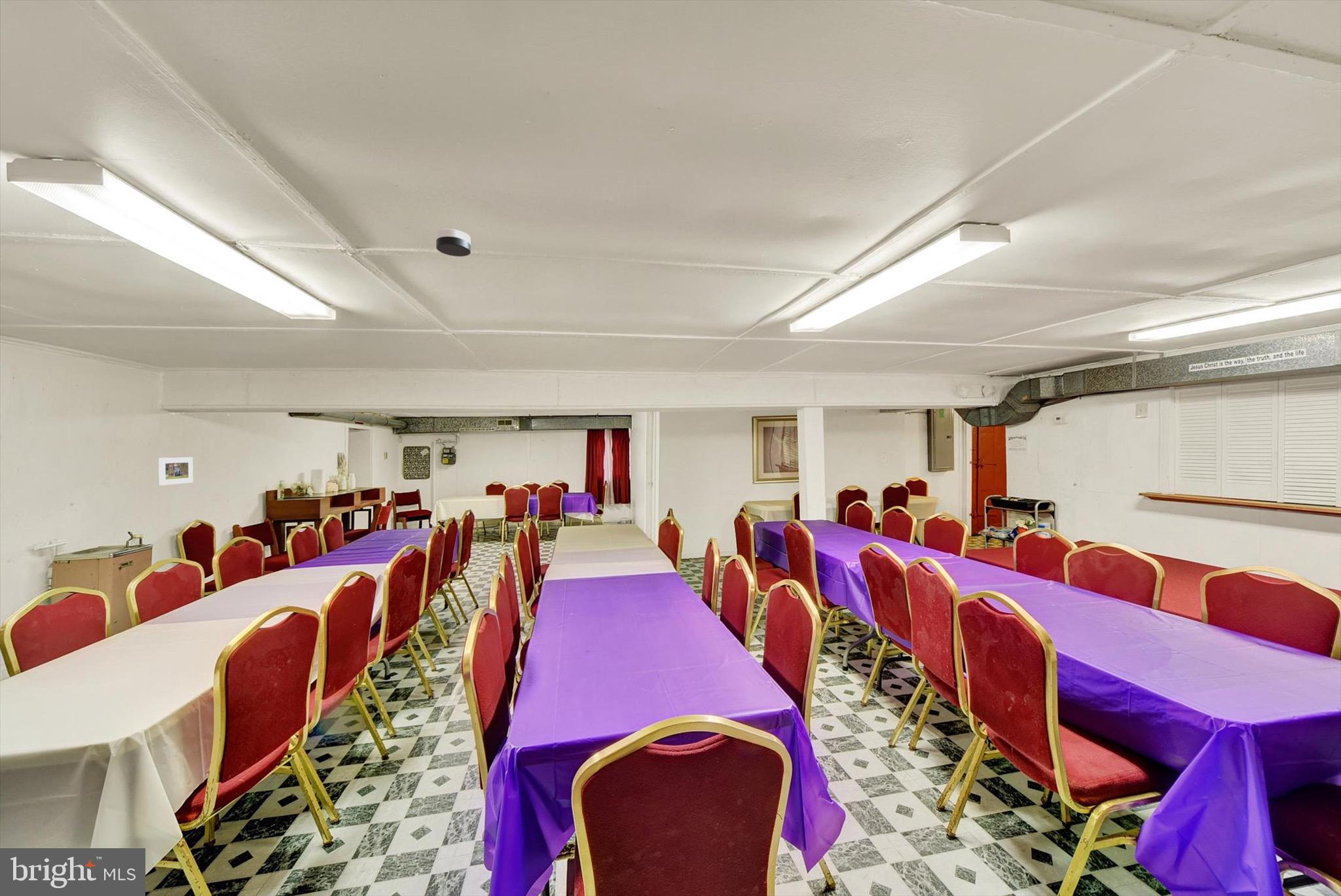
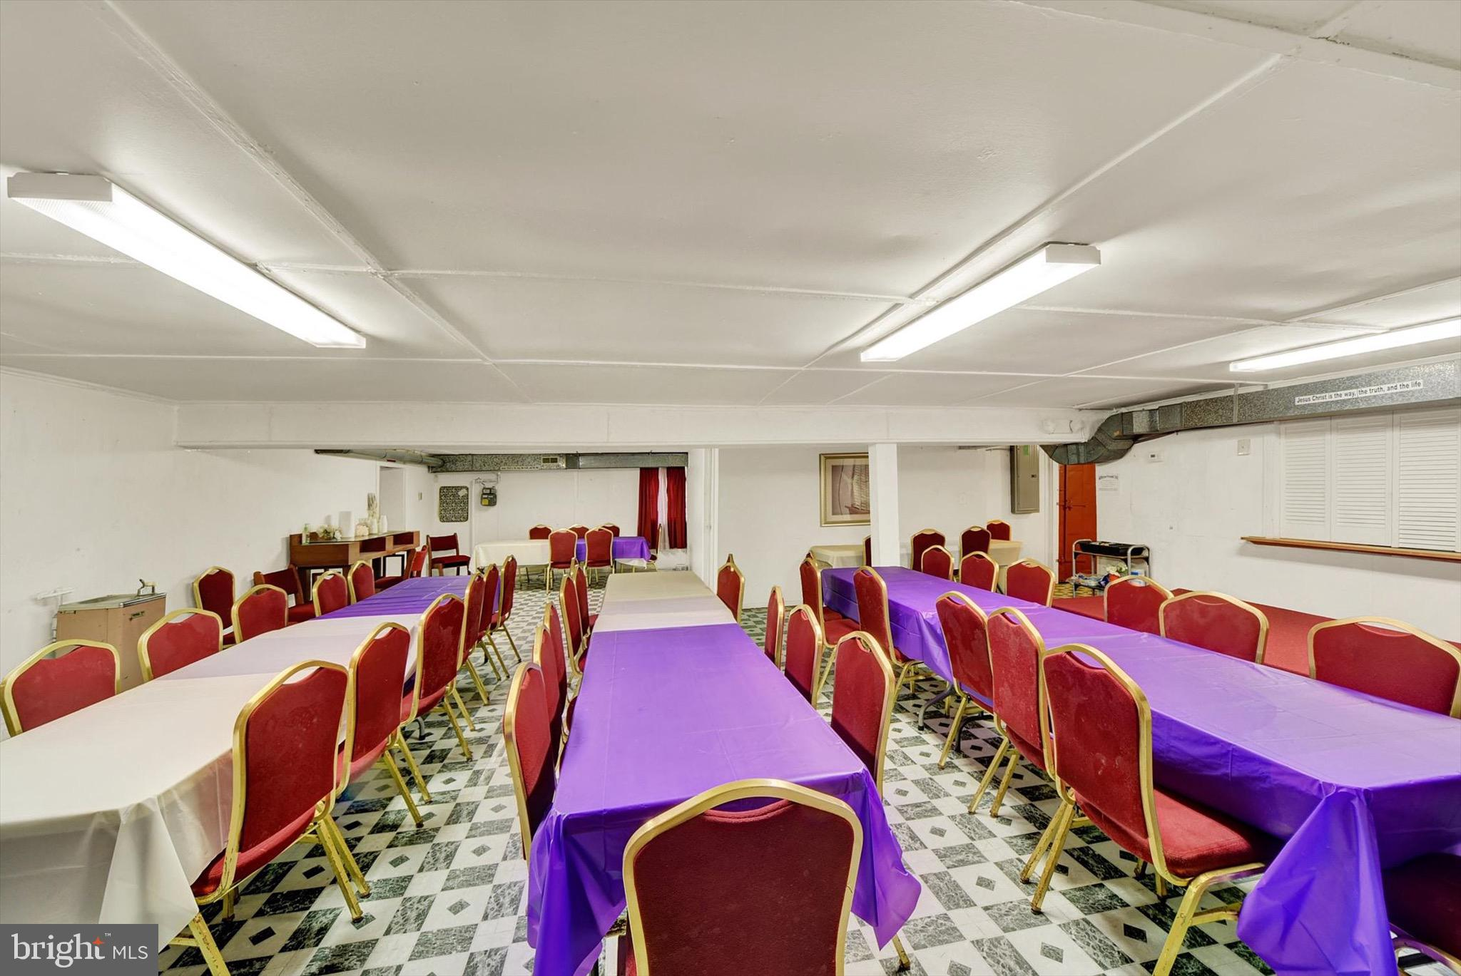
- smoke detector (453, 243)
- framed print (176, 471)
